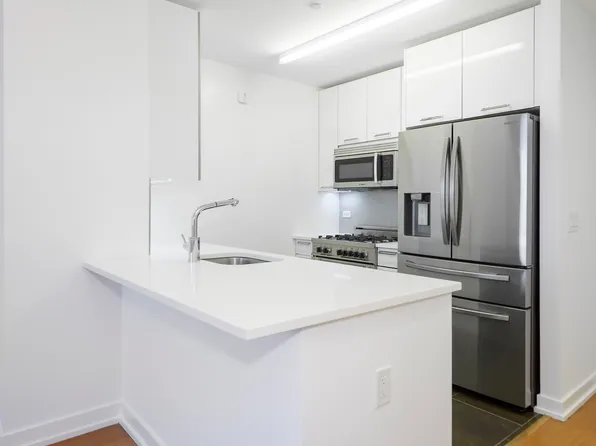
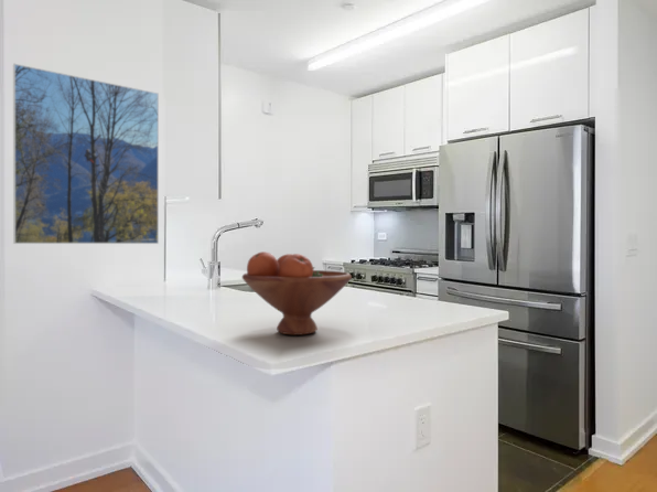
+ fruit bowl (297, 291)
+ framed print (91, 162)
